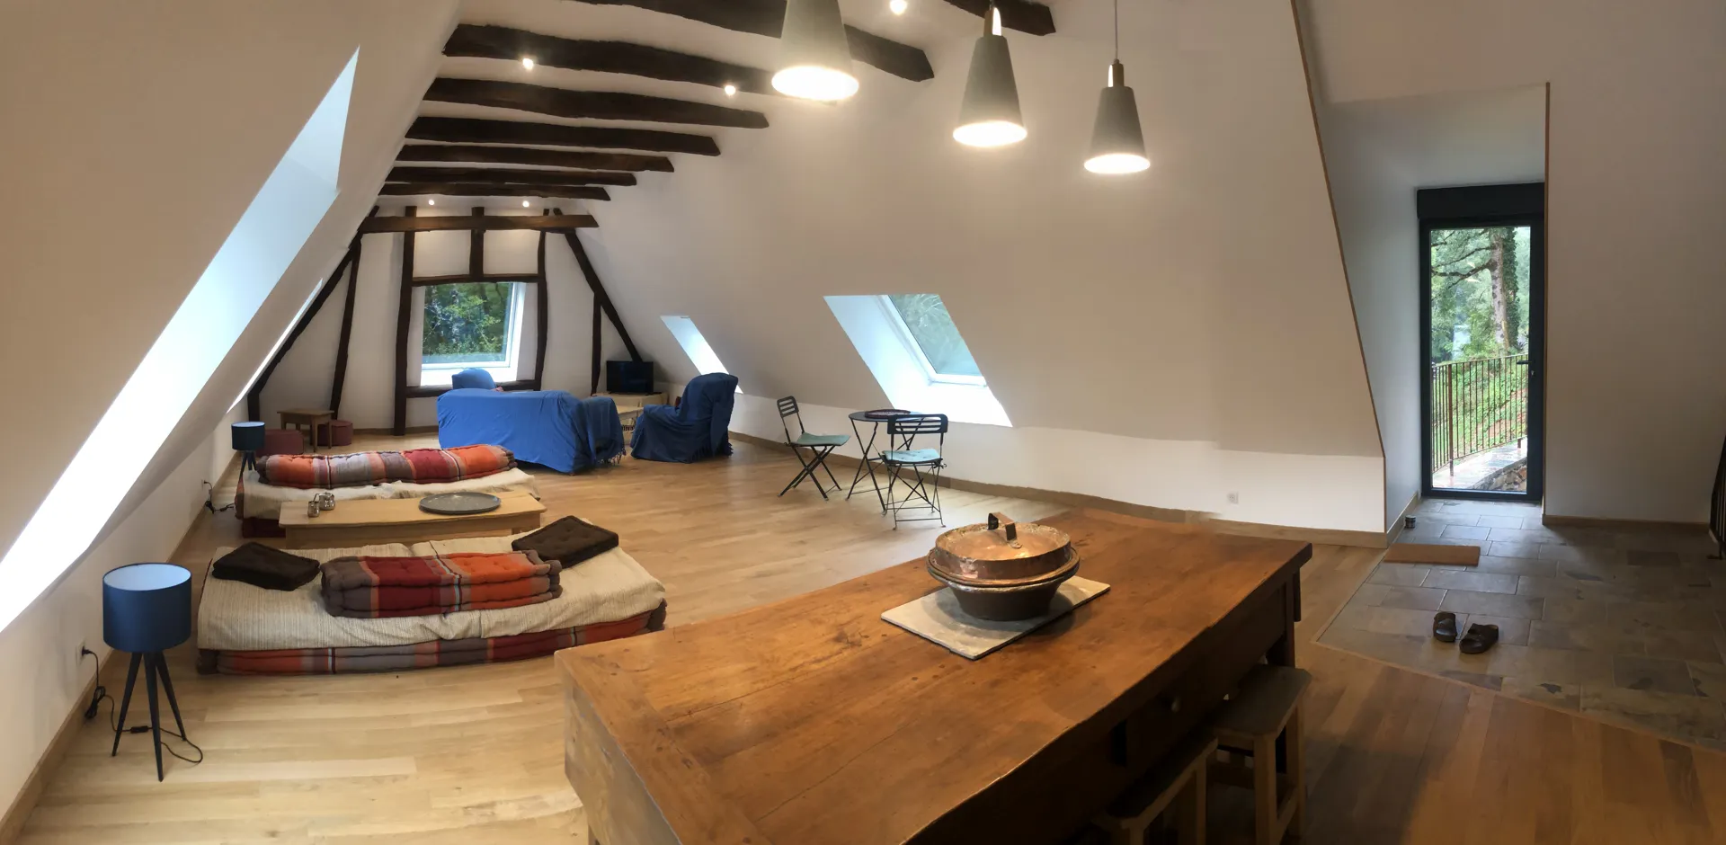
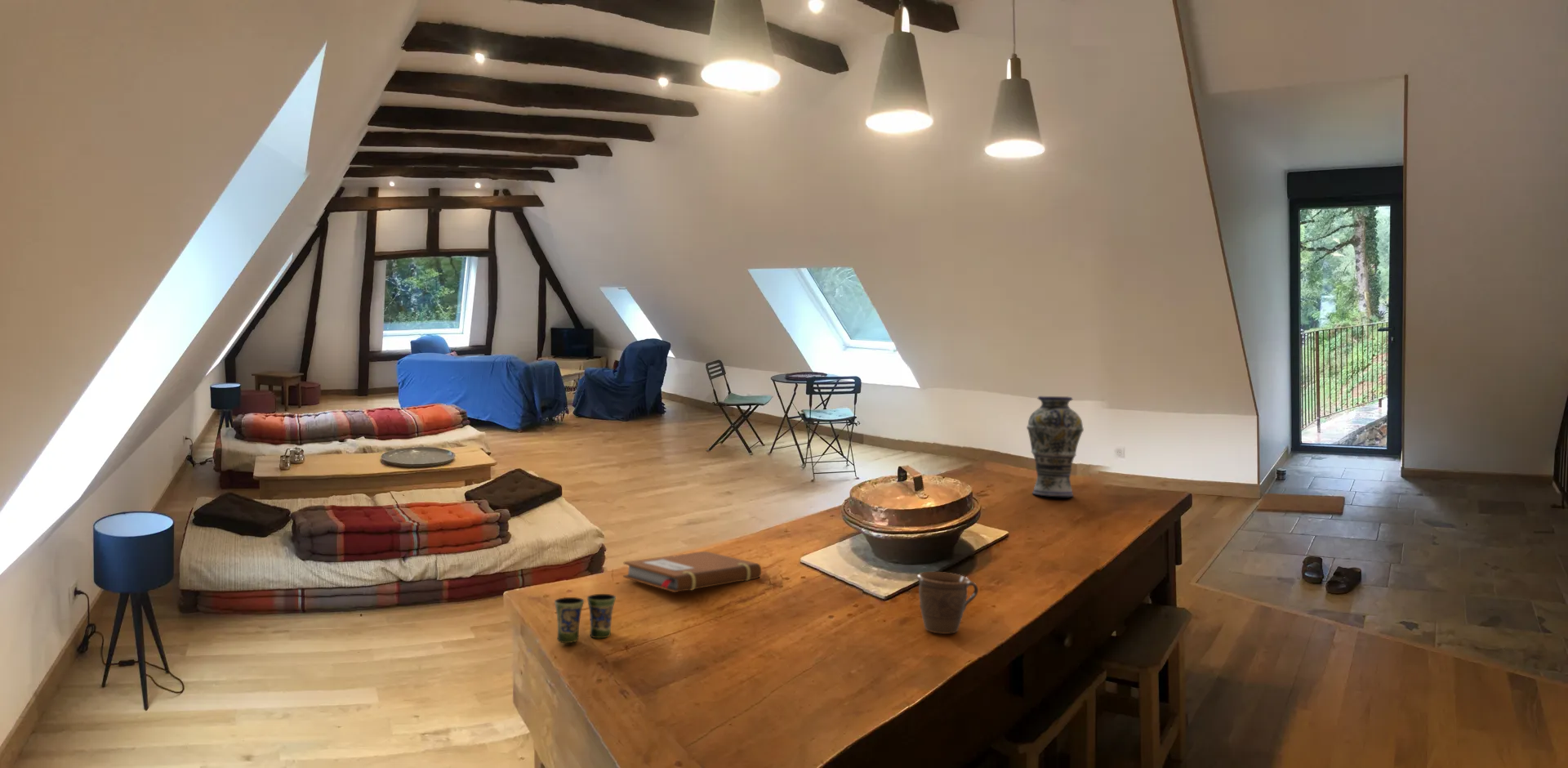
+ notebook (690, 571)
+ cup (580, 616)
+ vase (1054, 445)
+ mug (947, 603)
